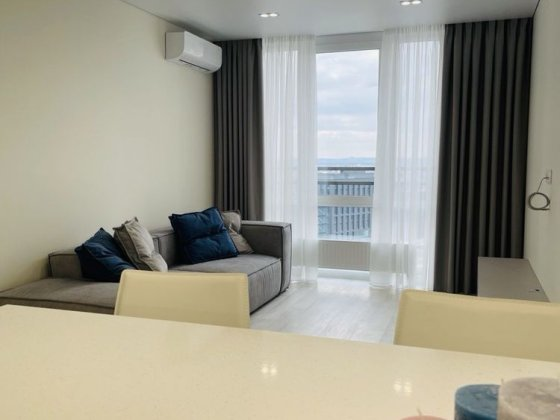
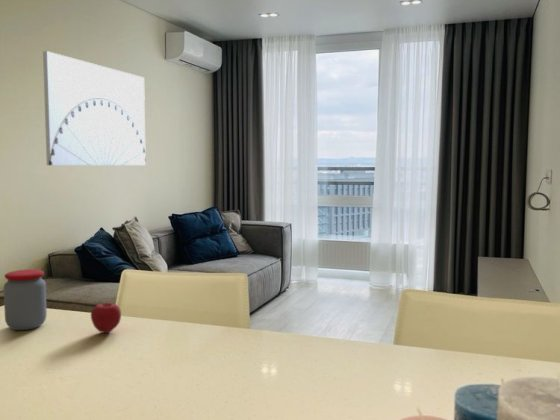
+ jar (25, 299)
+ apple (106, 317)
+ wall art (101, 116)
